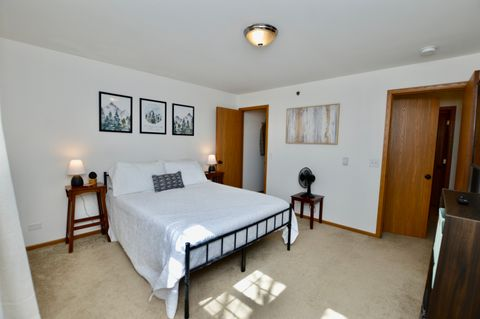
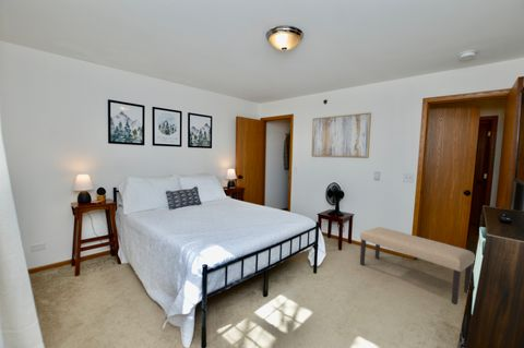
+ bench (412, 255)
